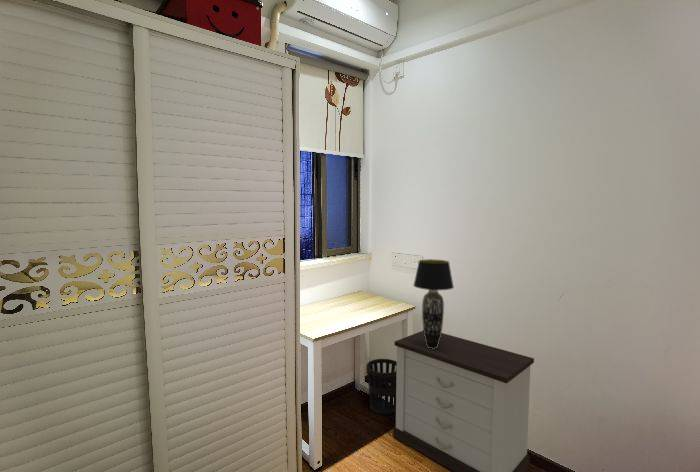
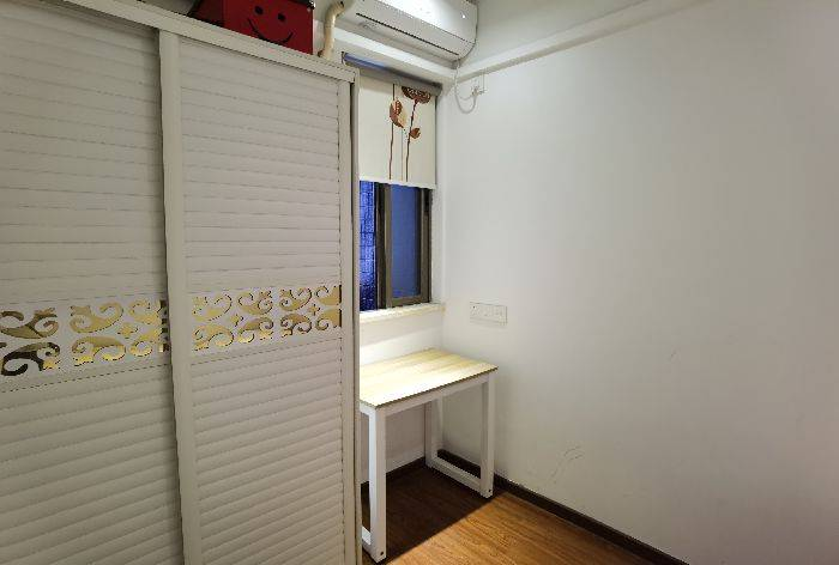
- table lamp (432, 304)
- nightstand (458, 400)
- wastebasket (385, 386)
